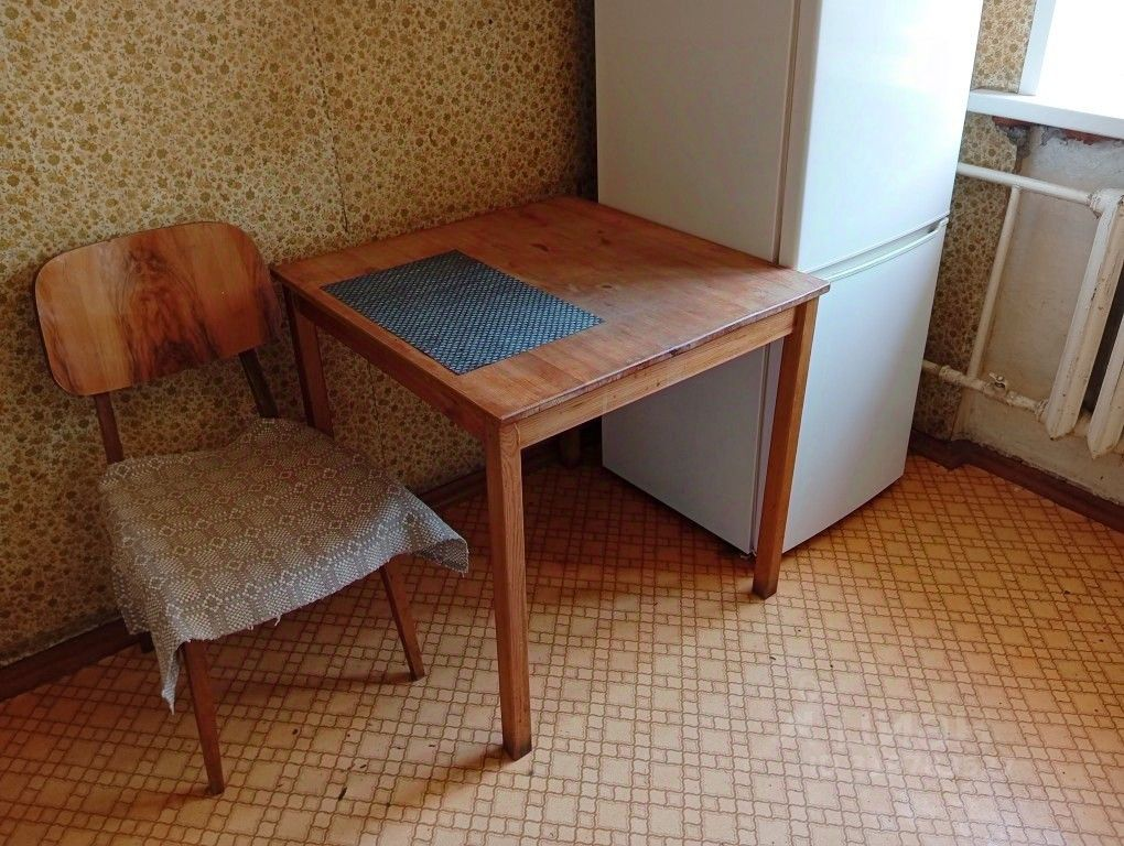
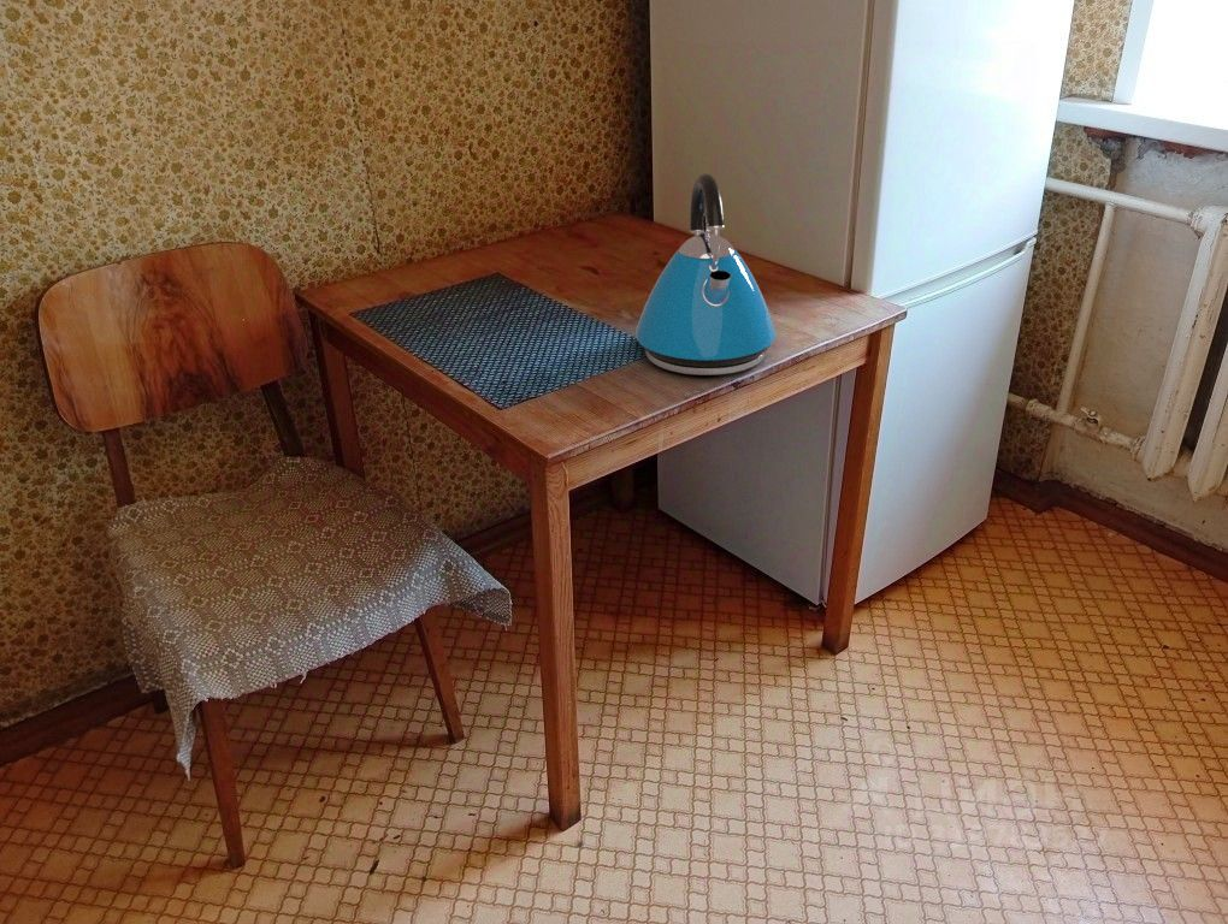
+ kettle (704, 266)
